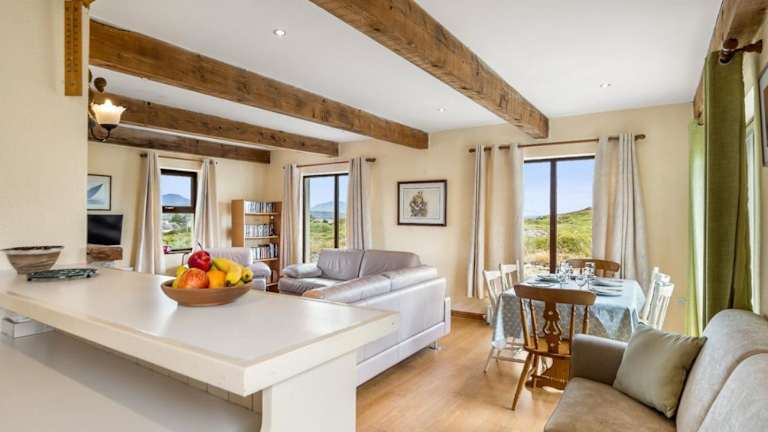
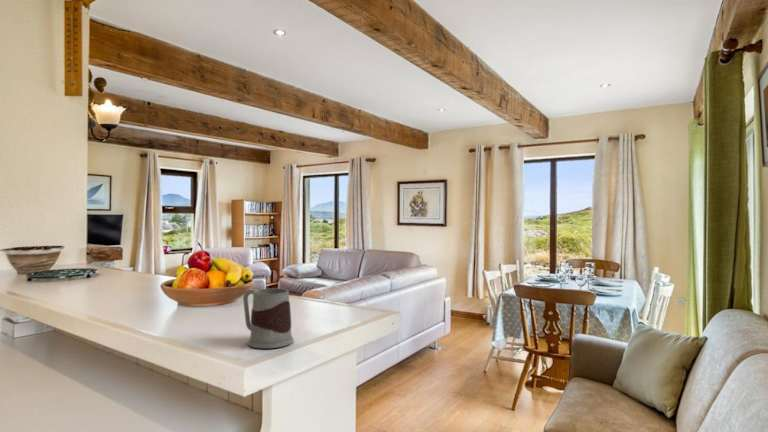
+ mug (265, 315)
